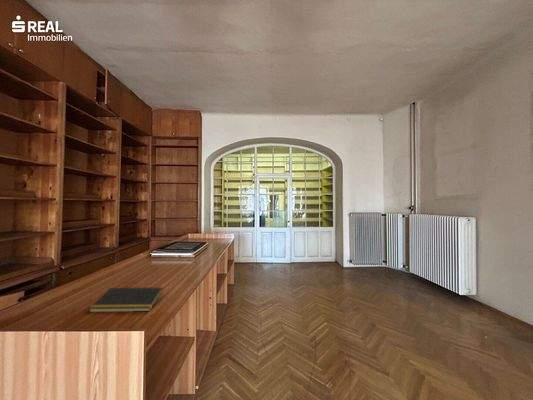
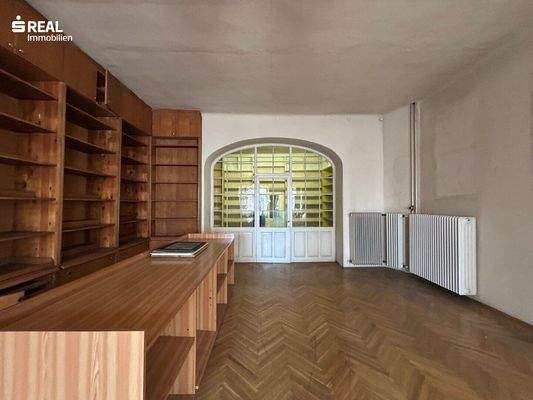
- notepad (128, 298)
